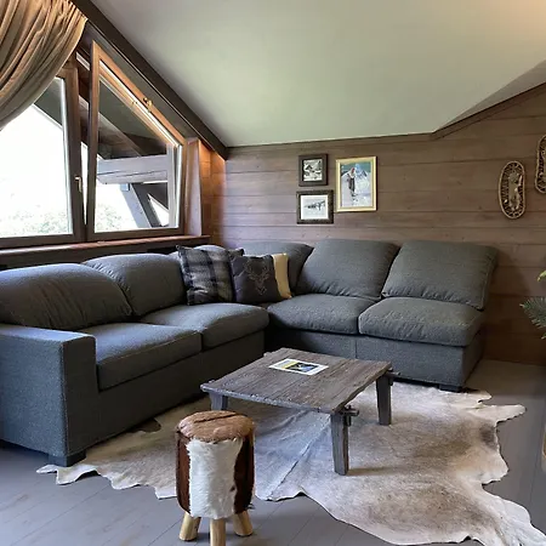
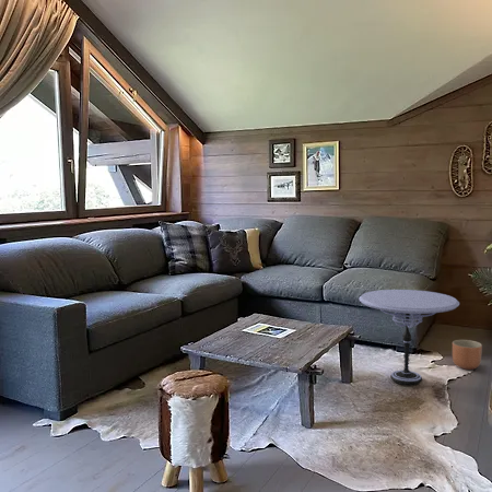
+ planter (466, 355)
+ side table (407, 339)
